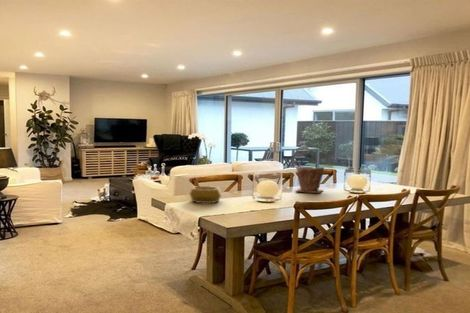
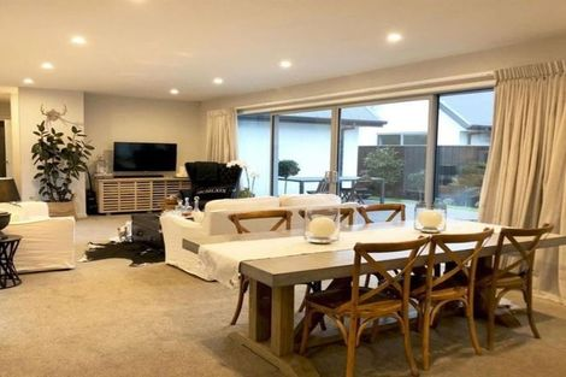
- plant pot (309, 178)
- decorative bowl (205, 194)
